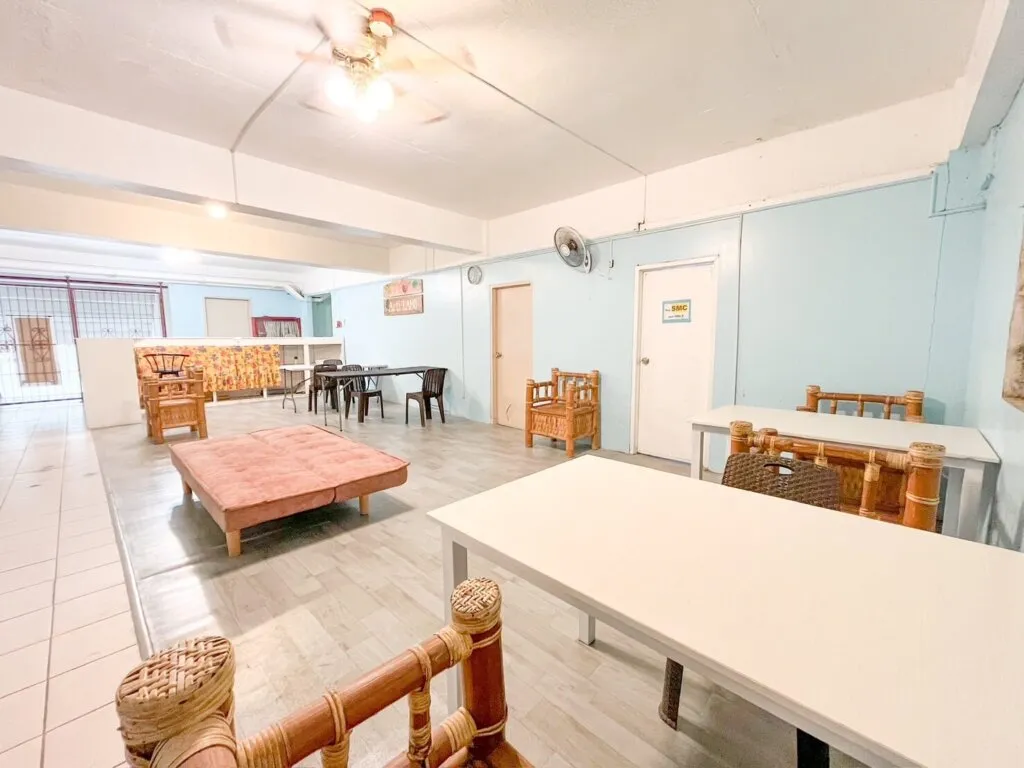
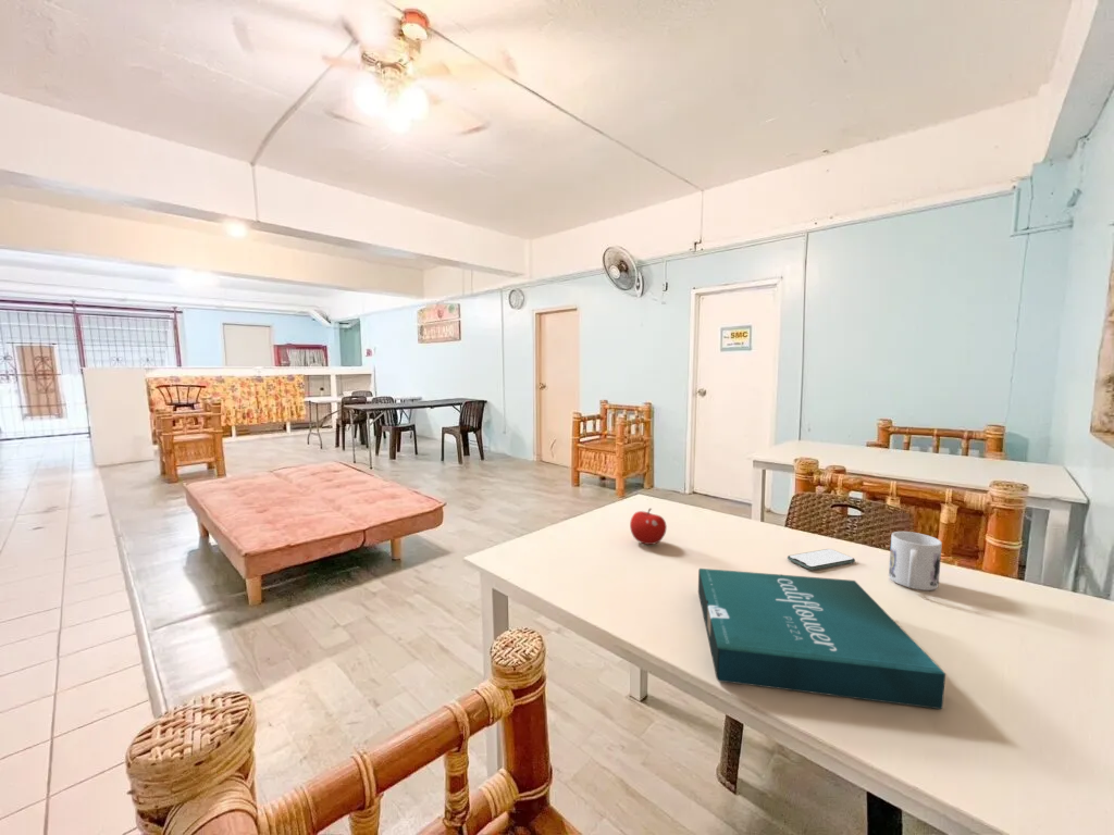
+ pizza box (795, 624)
+ fruit (647, 525)
+ mug (914, 562)
+ smartphone (820, 559)
